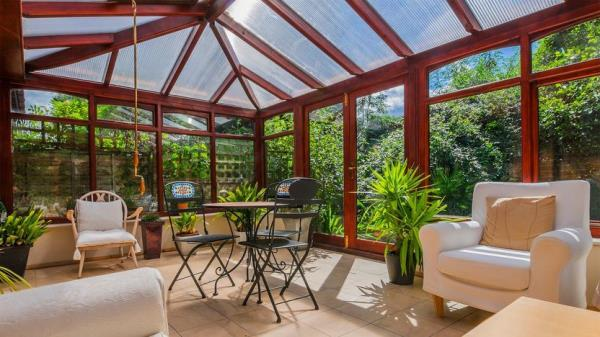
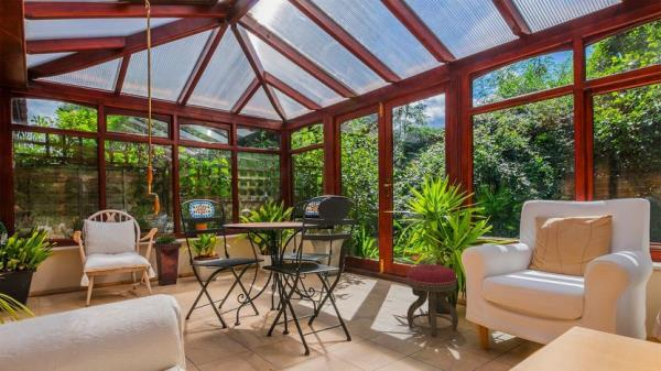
+ stool (432, 297)
